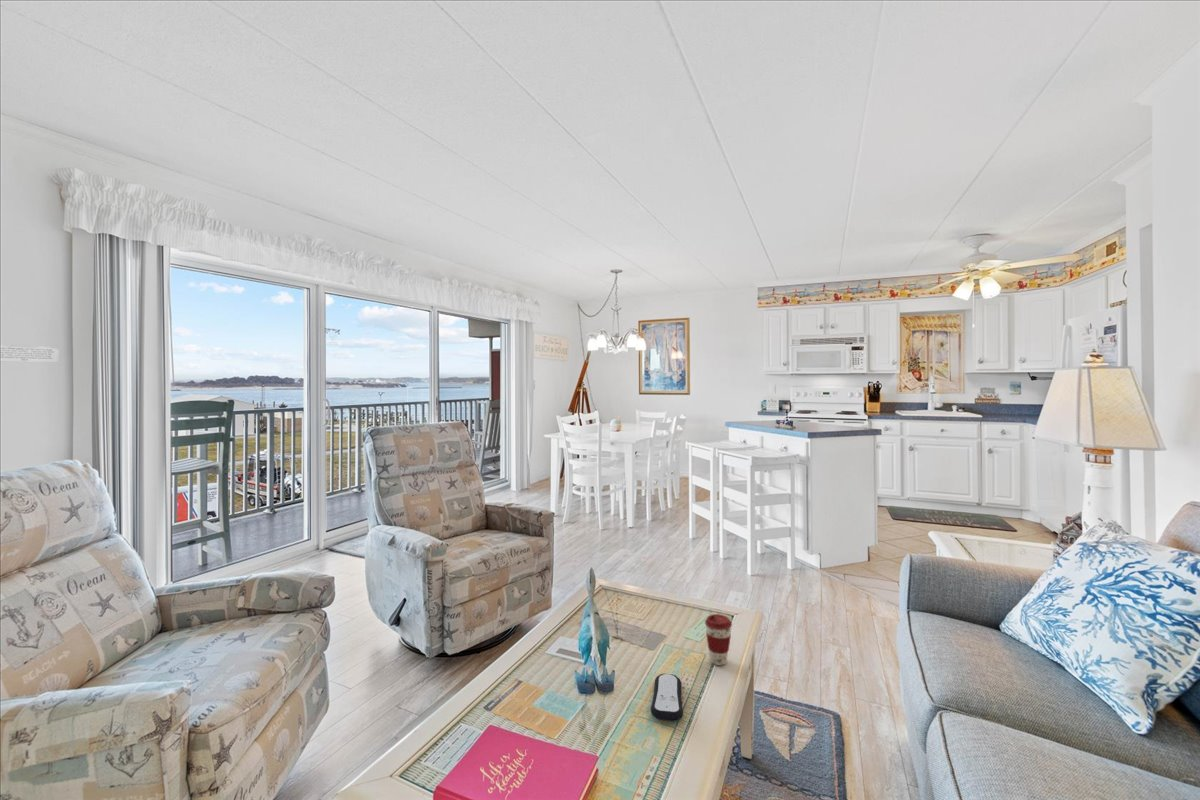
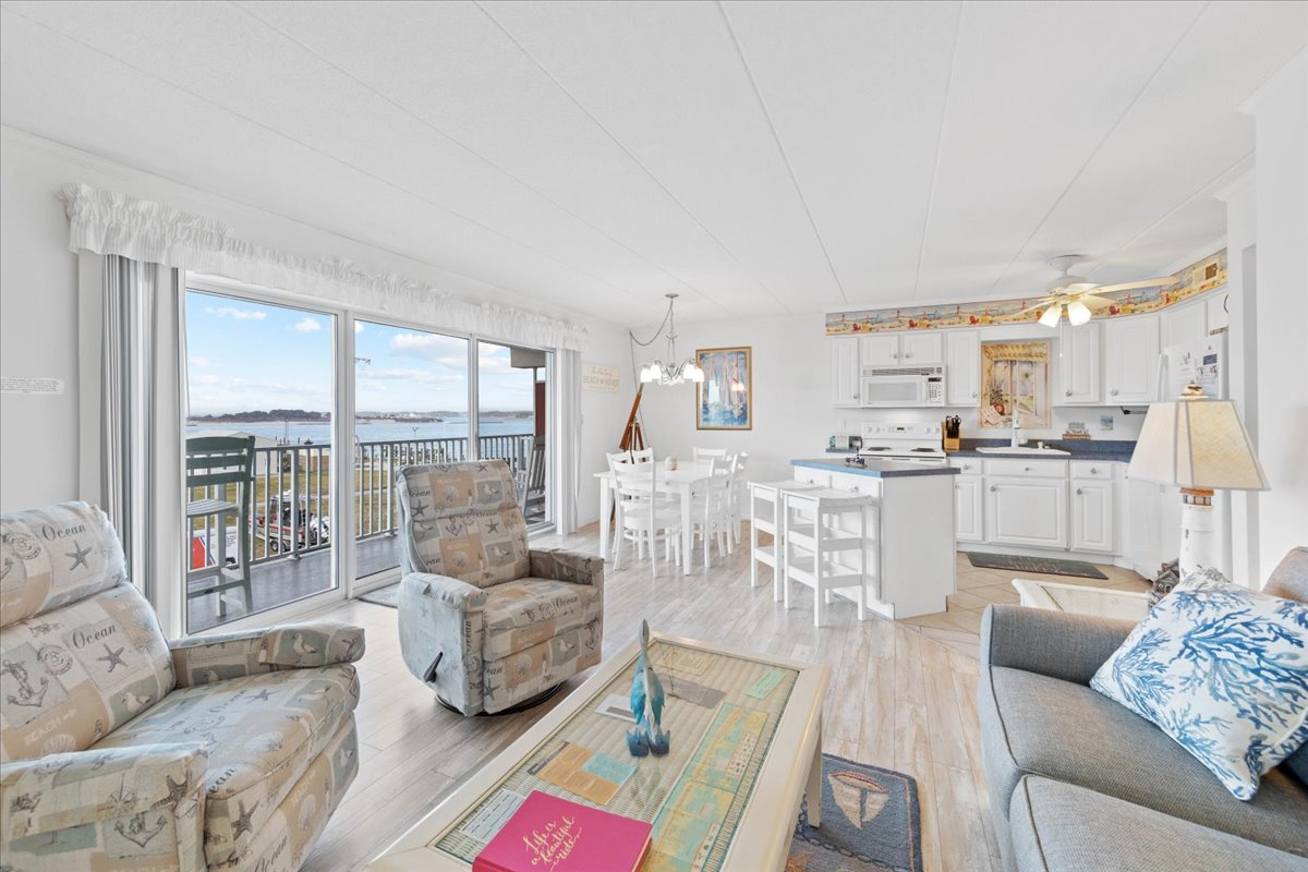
- coffee cup (718, 639)
- remote control (667, 695)
